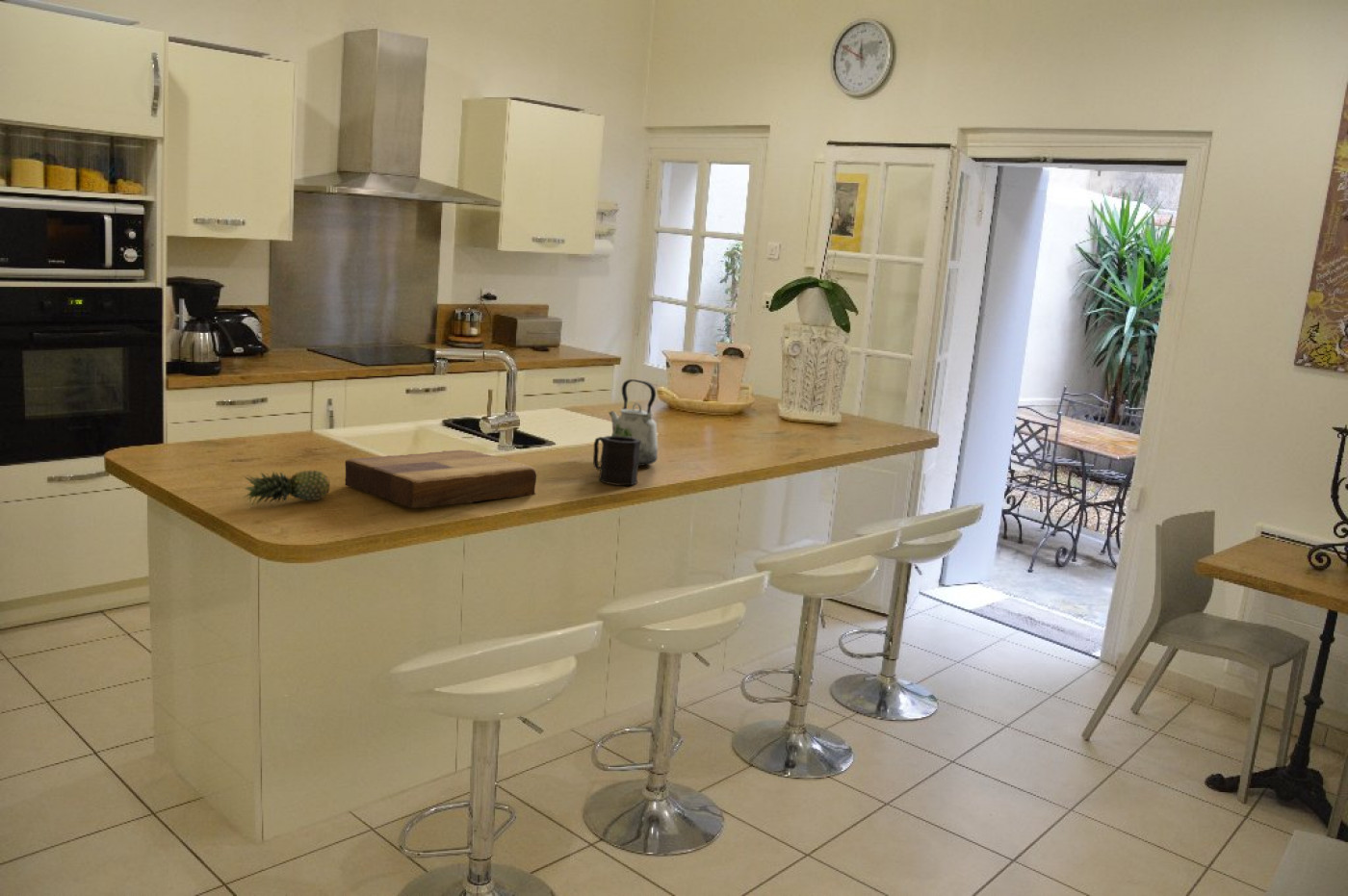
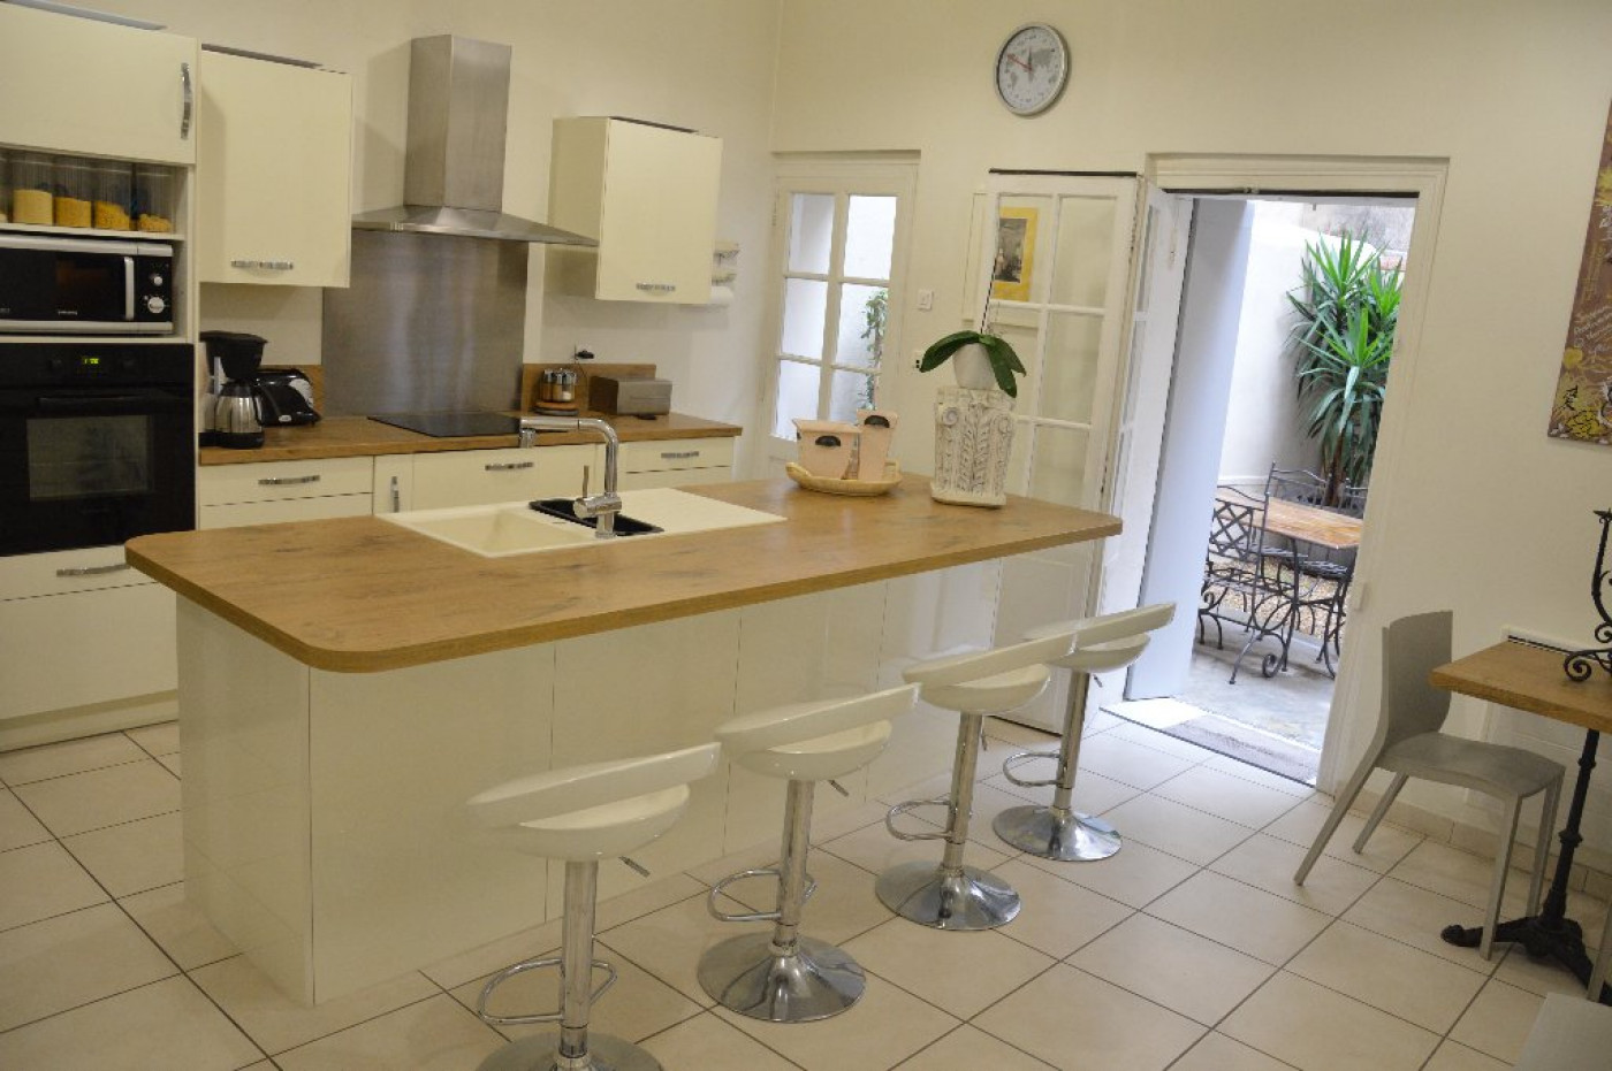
- mug (613, 458)
- fruit (285, 486)
- kettle (630, 420)
- cutting board (443, 475)
